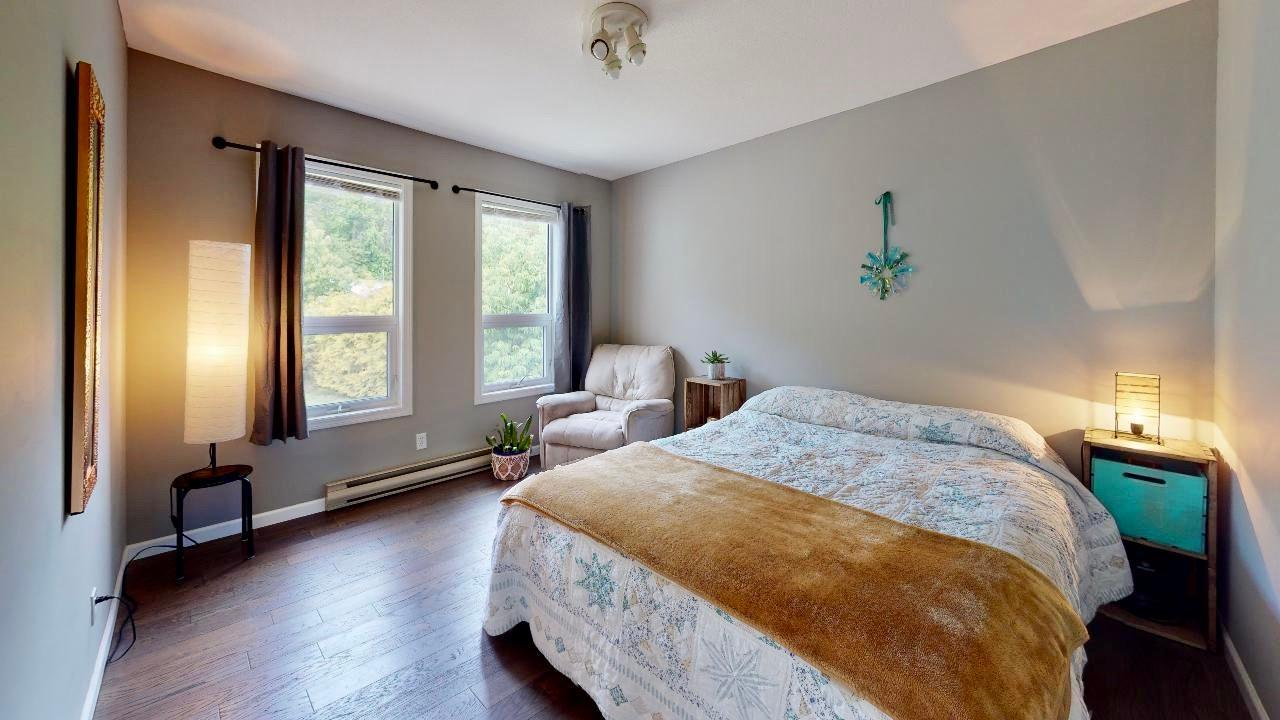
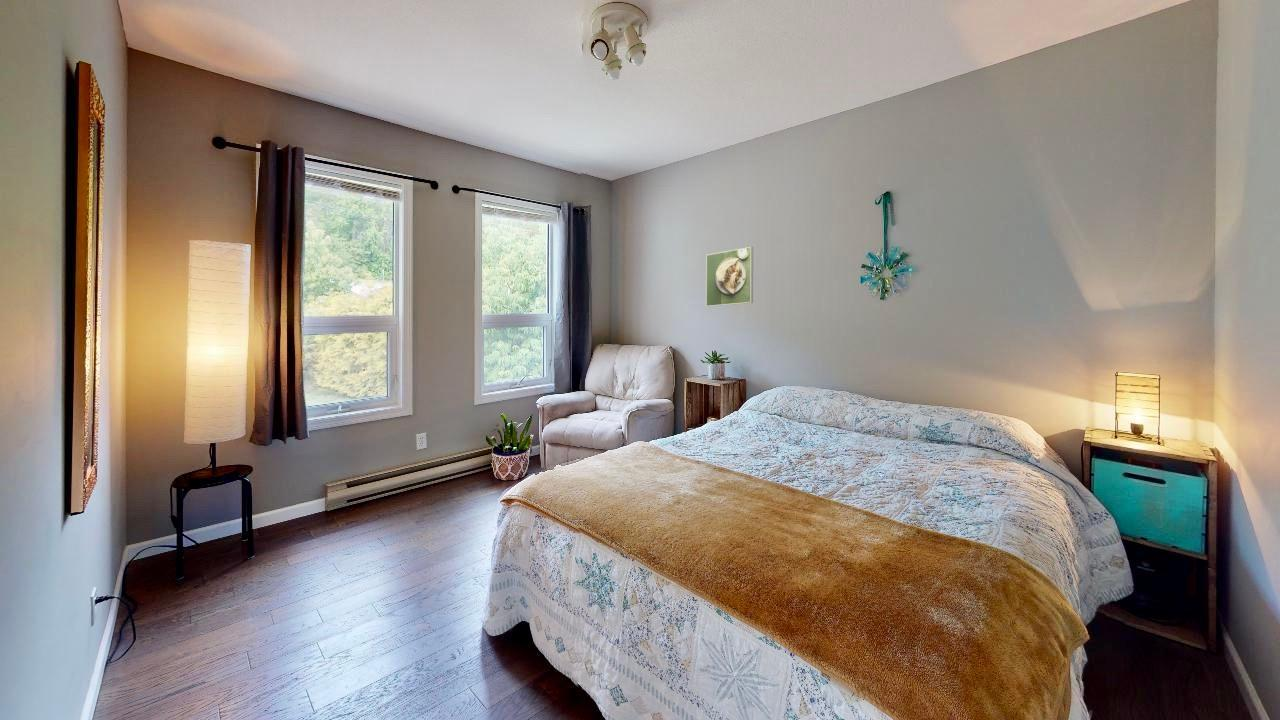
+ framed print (728, 278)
